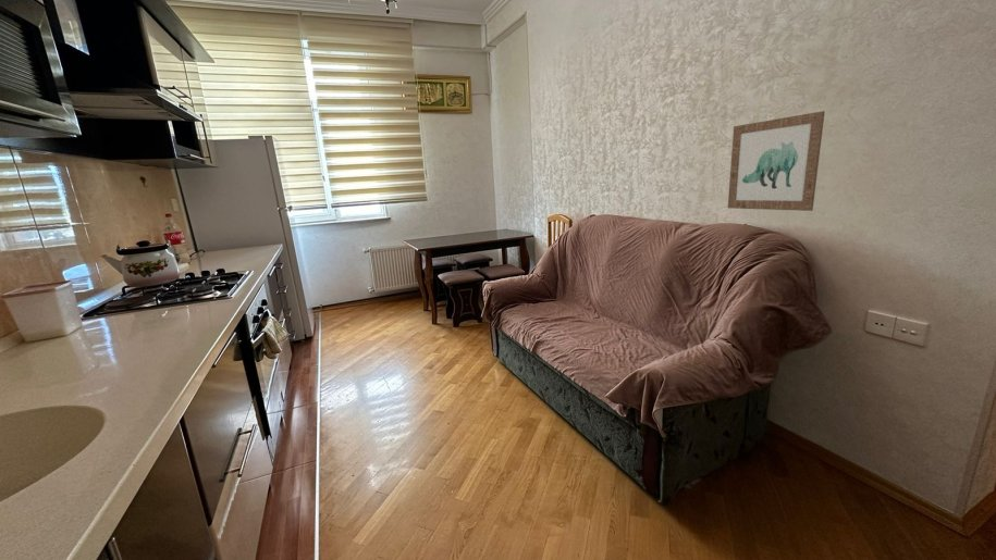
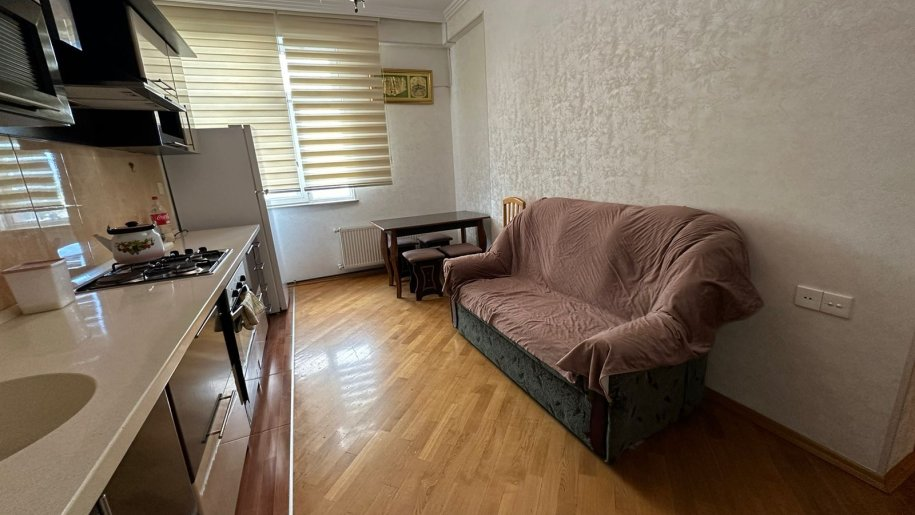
- wall art (770, 165)
